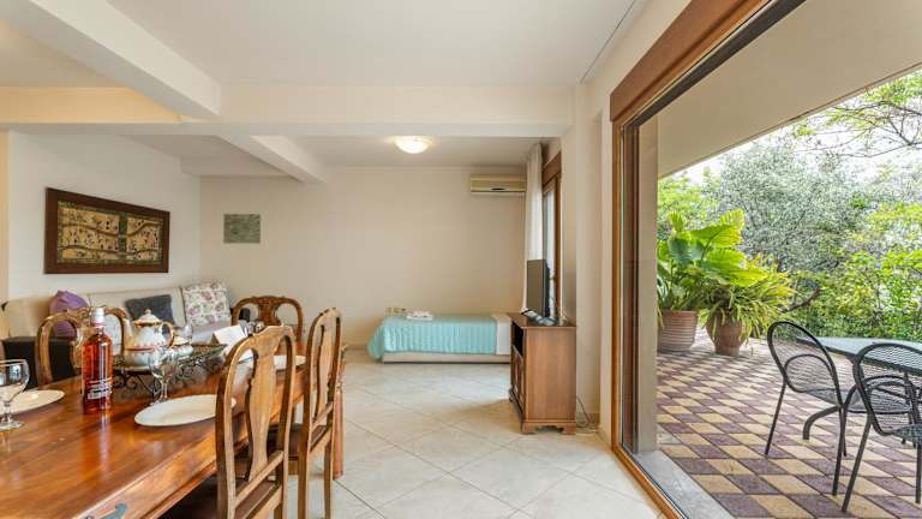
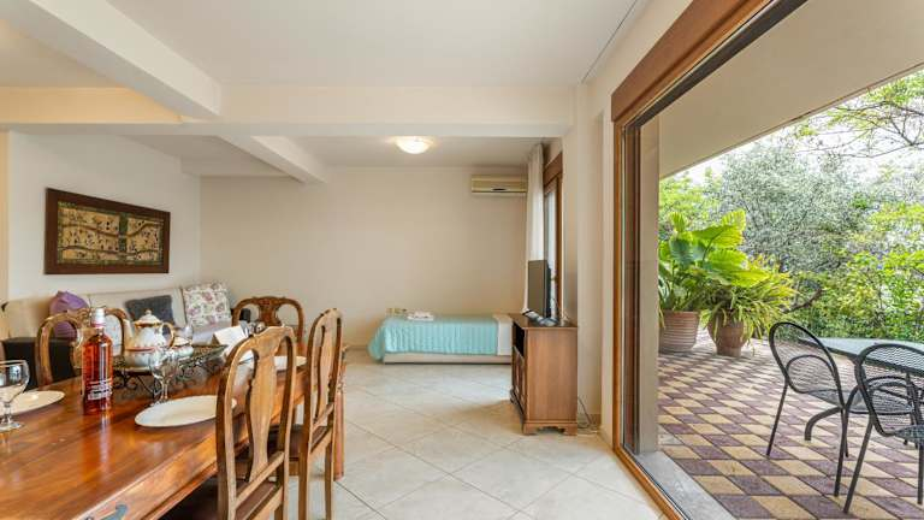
- wall art (241, 228)
